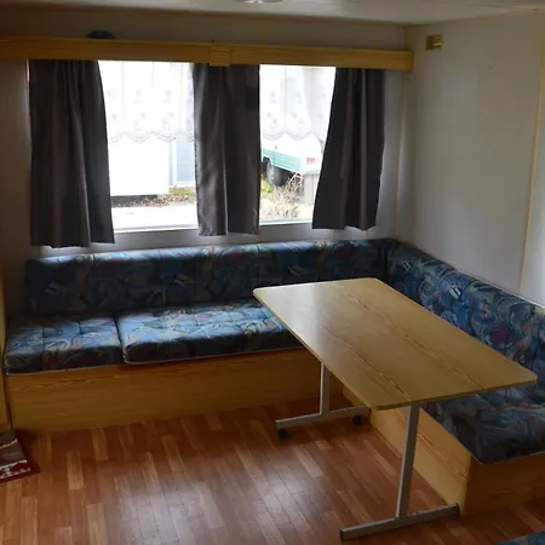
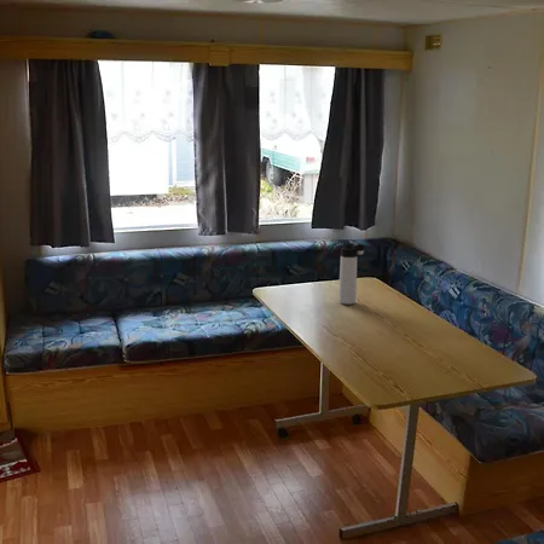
+ thermos bottle (352, 273)
